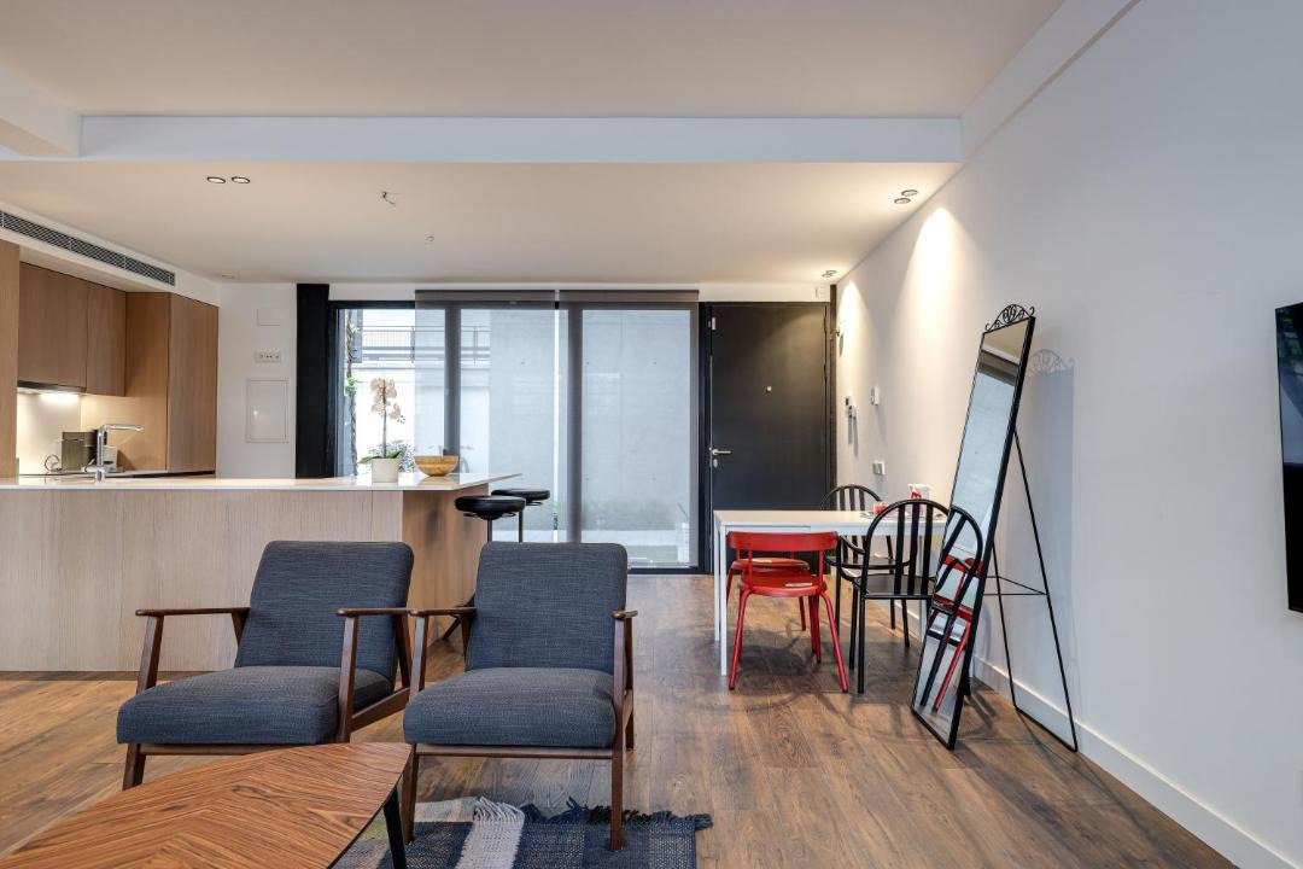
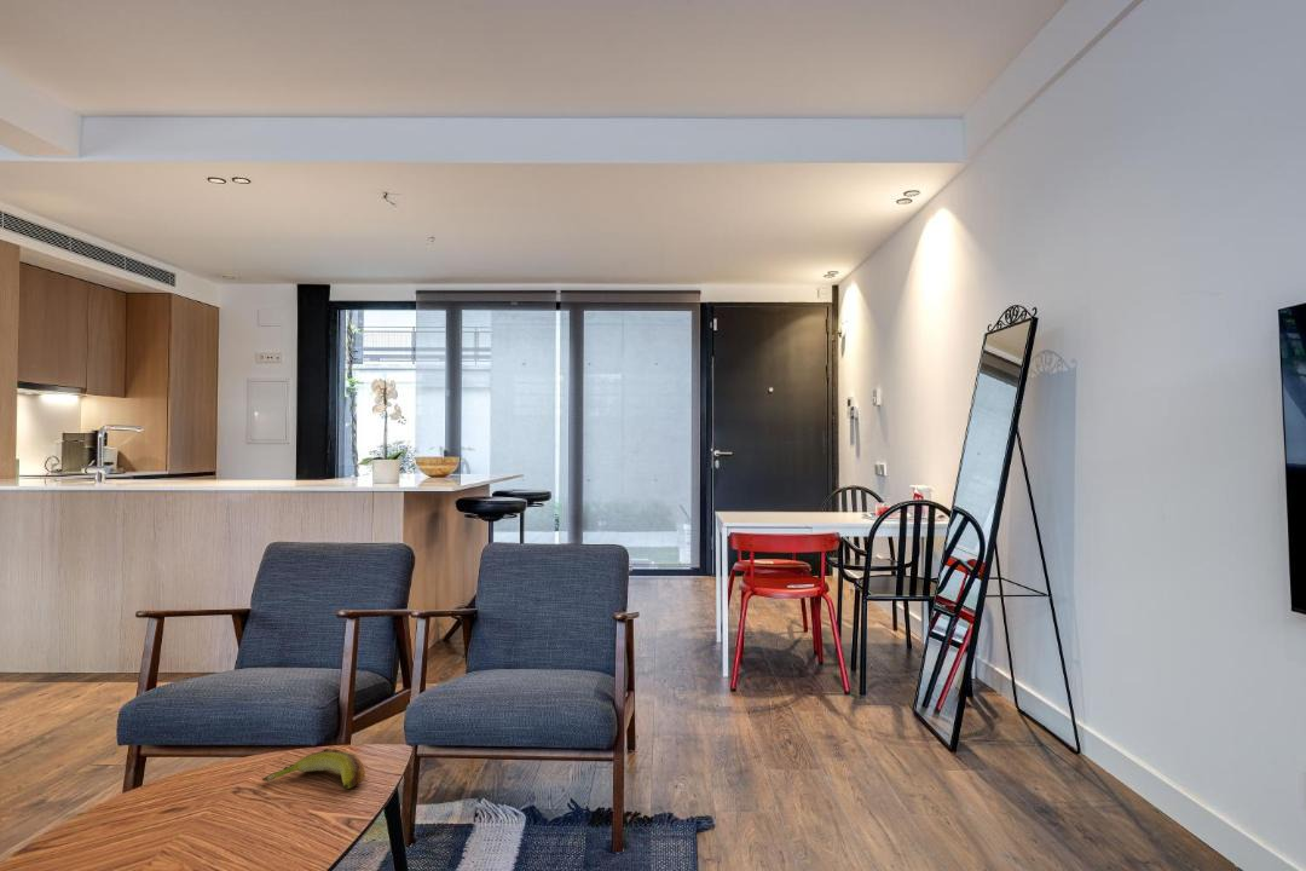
+ banana (313, 769)
